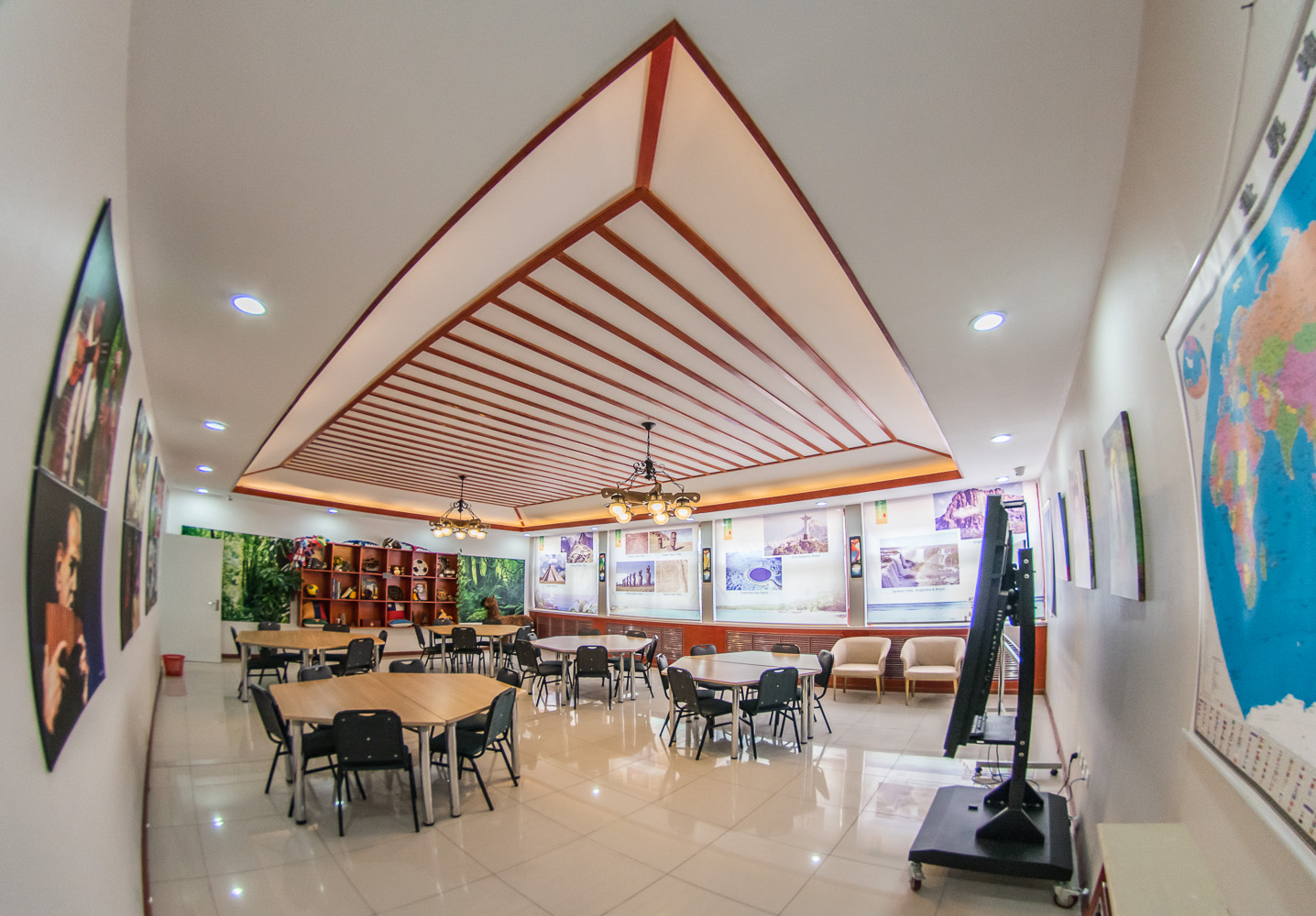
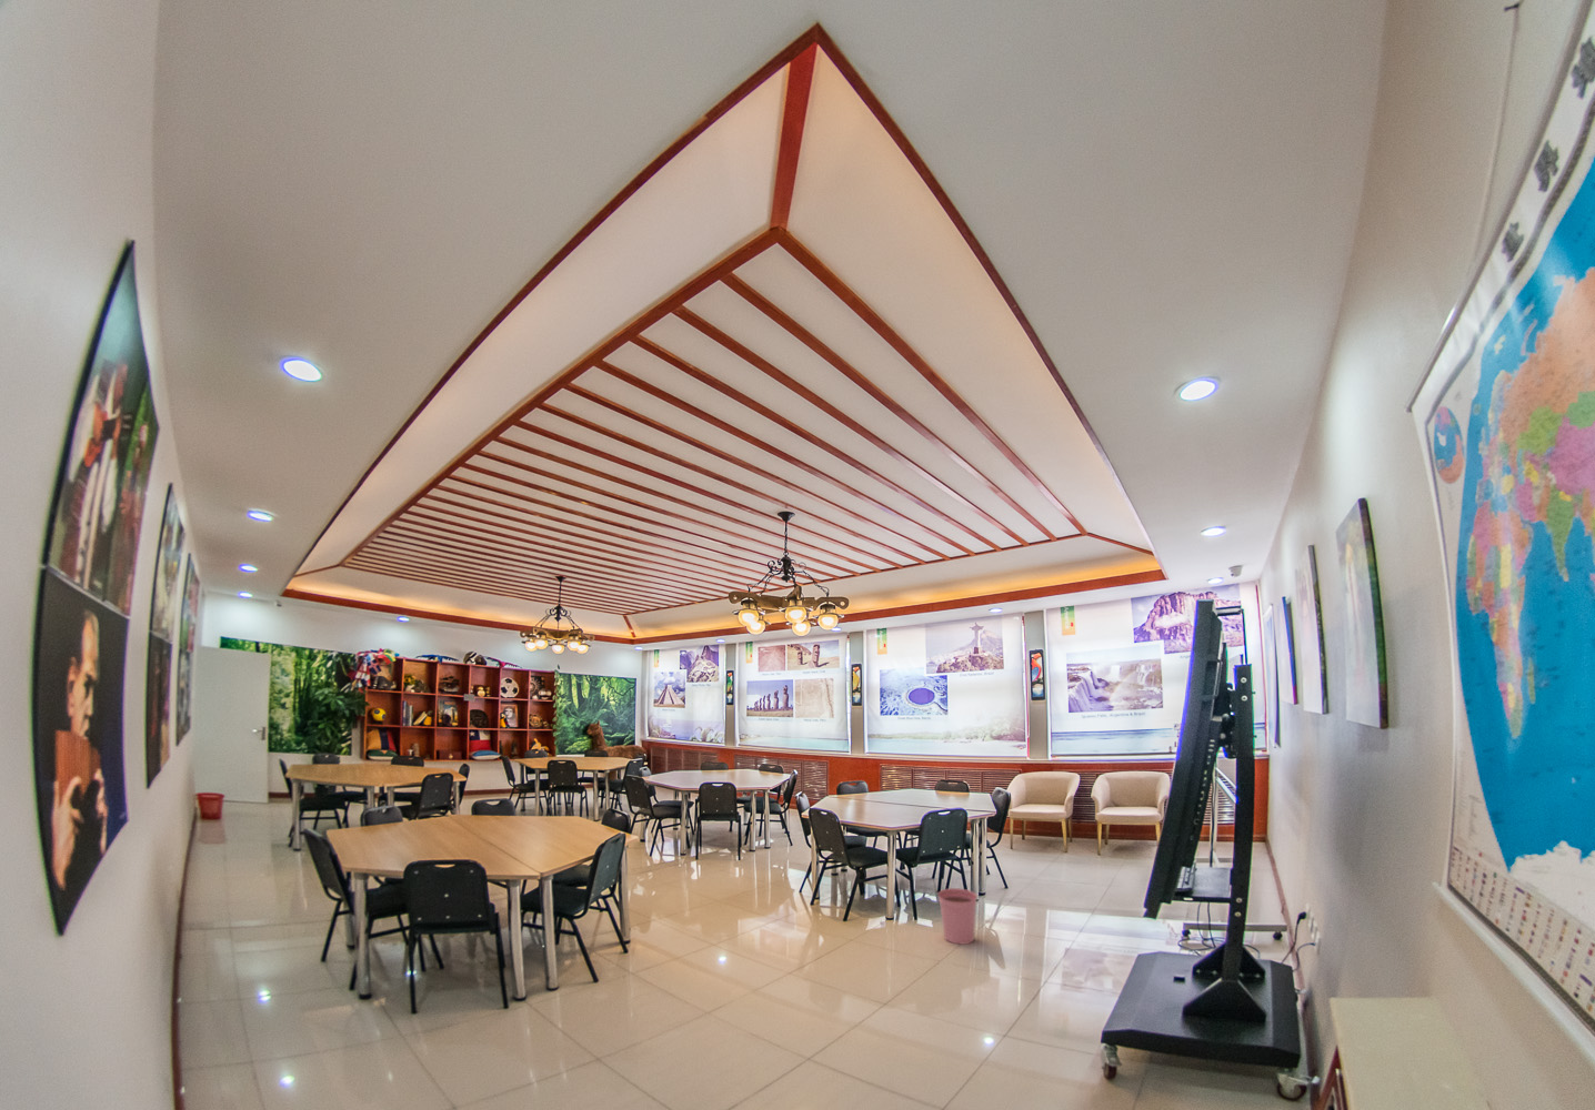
+ plant pot (957, 917)
